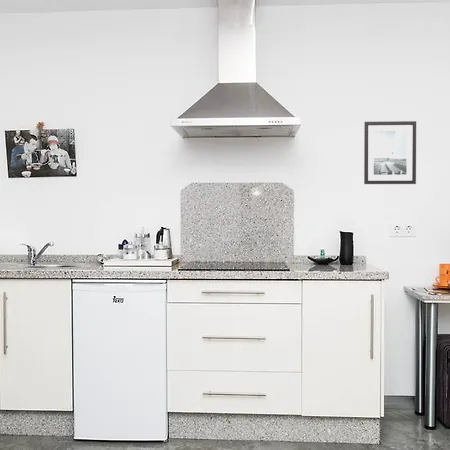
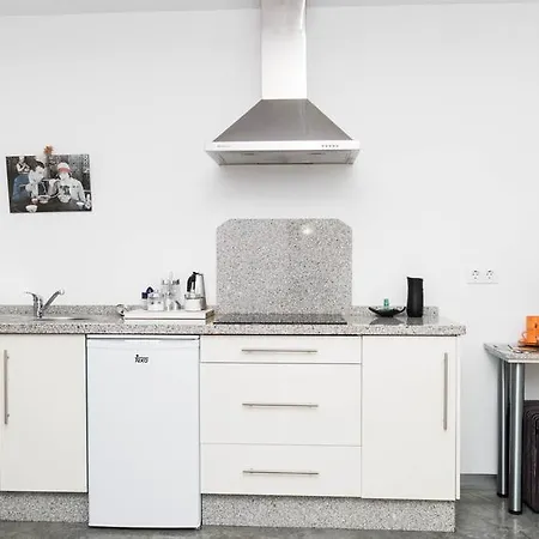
- wall art (390, 152)
